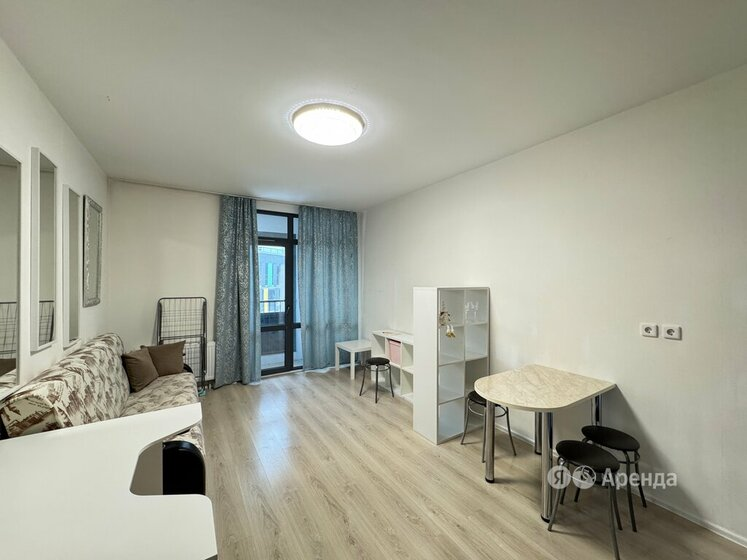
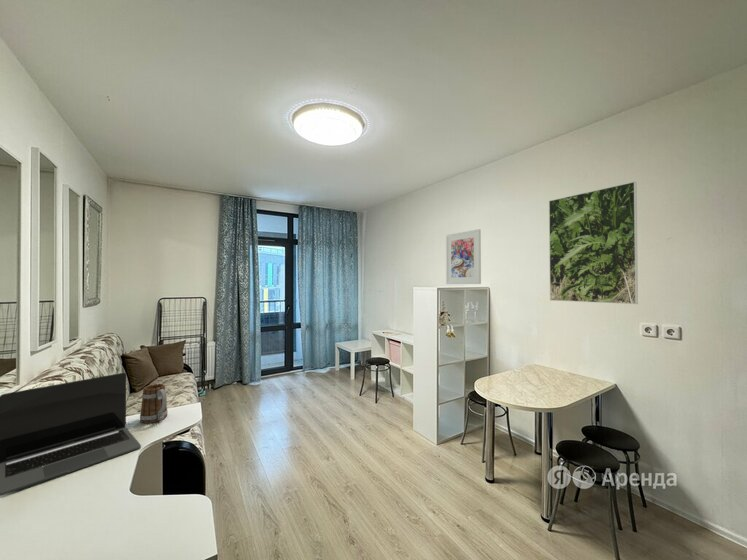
+ mug (156, 403)
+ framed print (462, 258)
+ laptop (73, 423)
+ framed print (588, 247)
